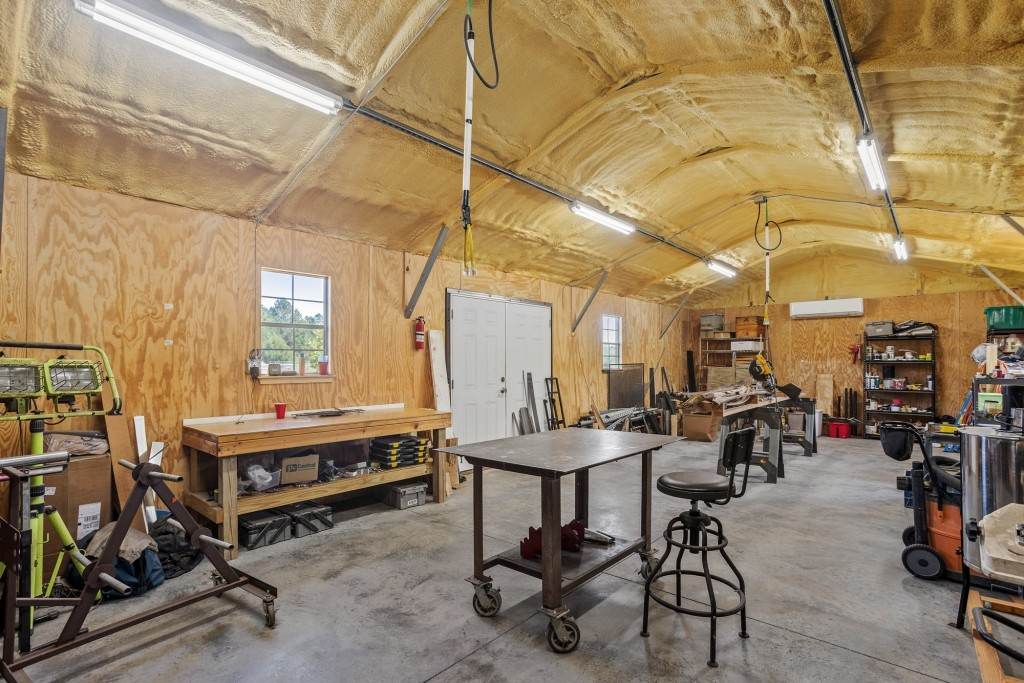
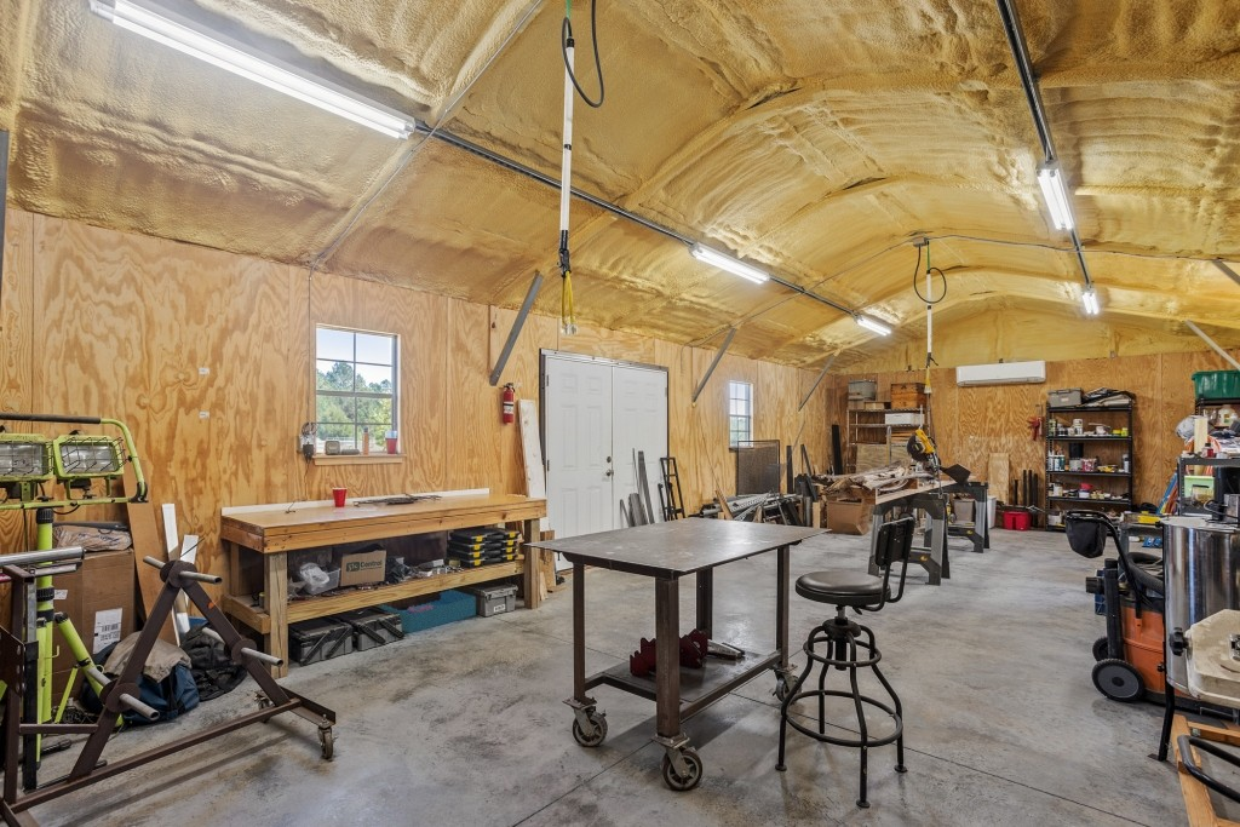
+ storage bin (424, 607)
